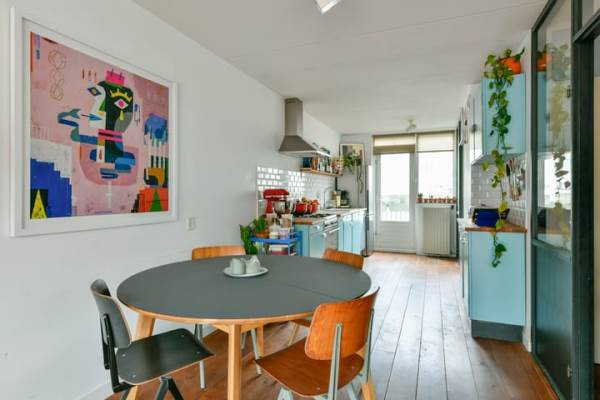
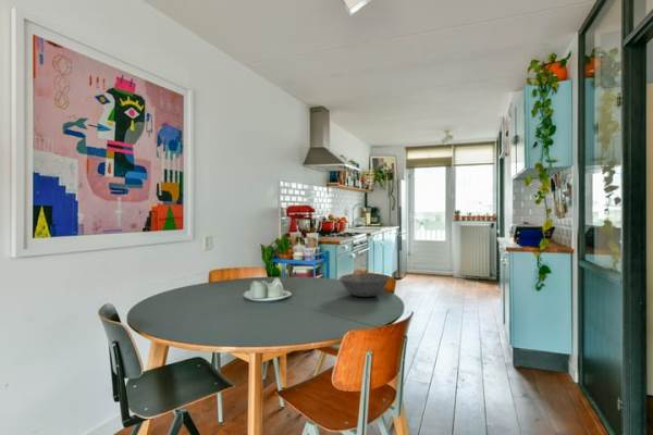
+ bowl (364, 285)
